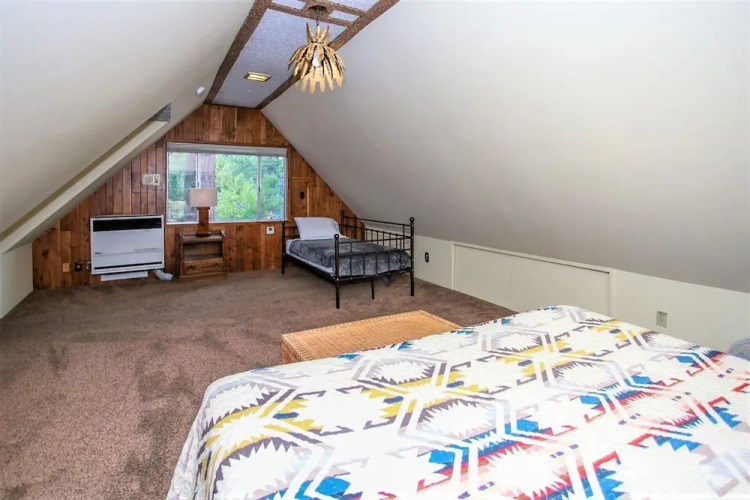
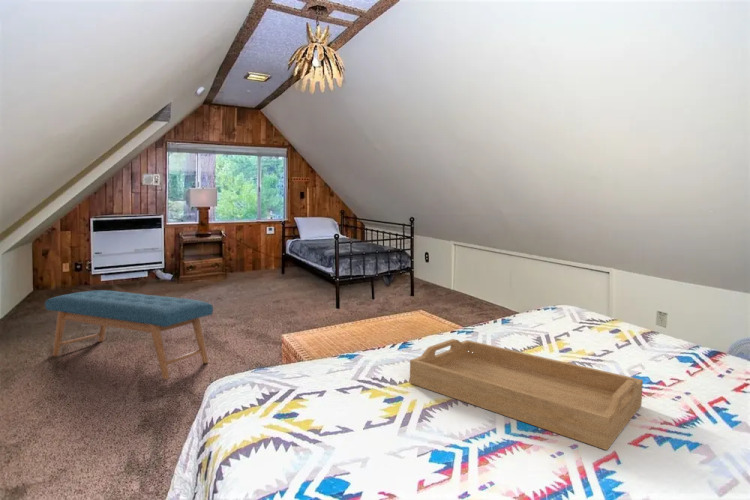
+ serving tray (519, 377)
+ bench (128, 328)
